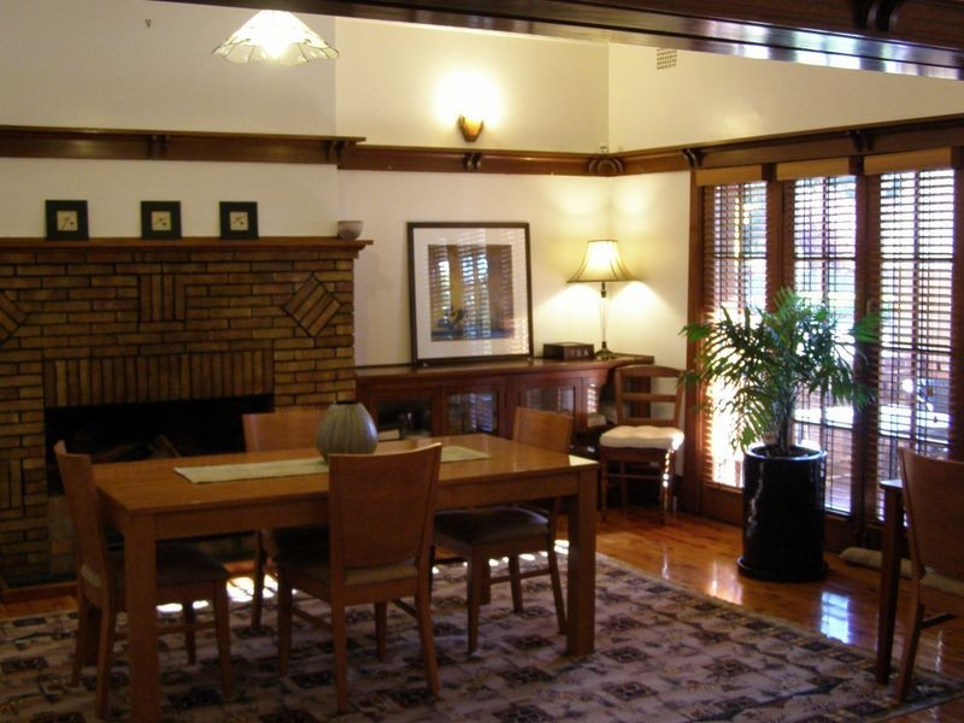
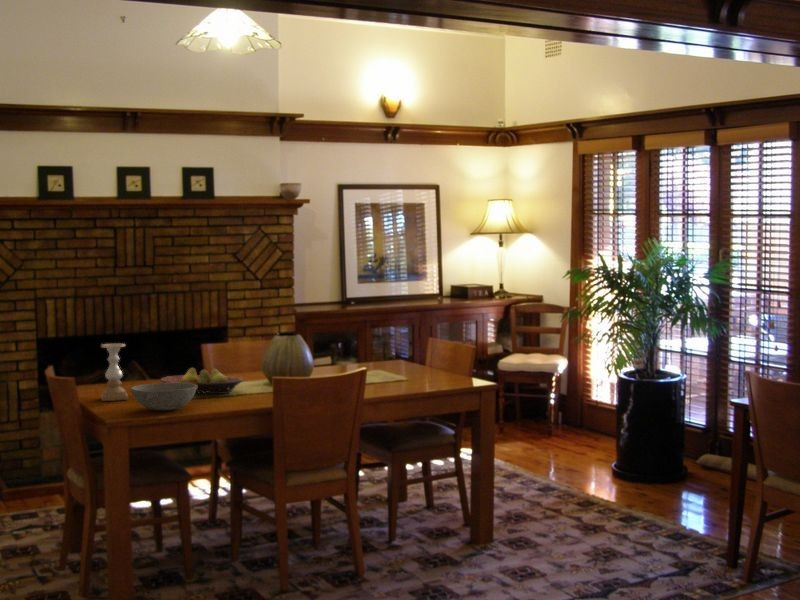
+ fruit bowl (202, 380)
+ bowl (164, 397)
+ candle holder (113, 371)
